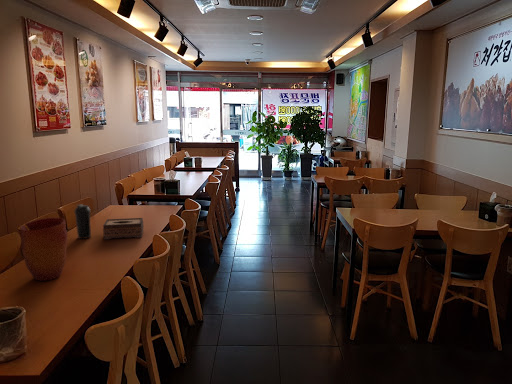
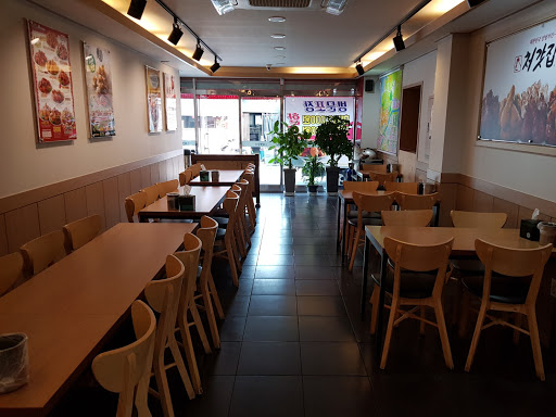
- tissue box (124, 228)
- vase (45, 249)
- water bottle (83, 221)
